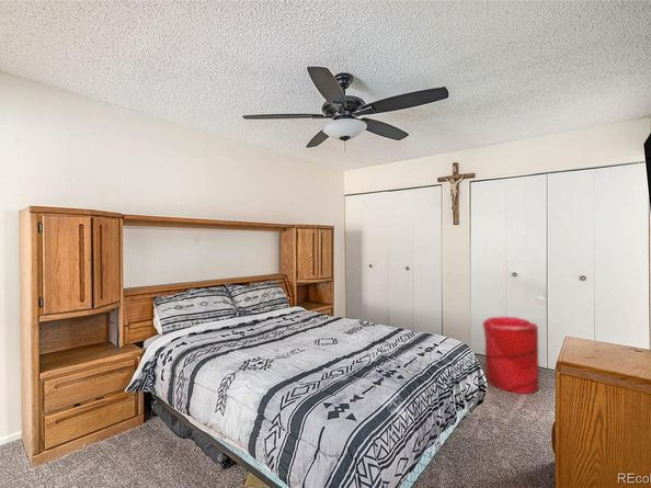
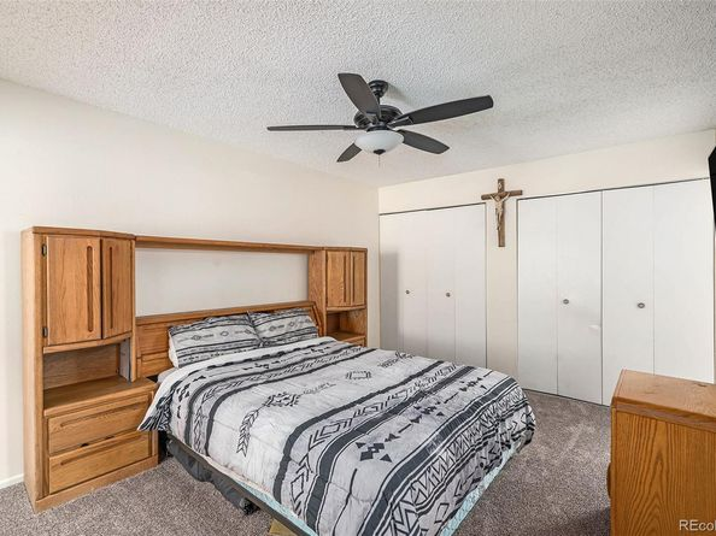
- laundry hamper (510, 351)
